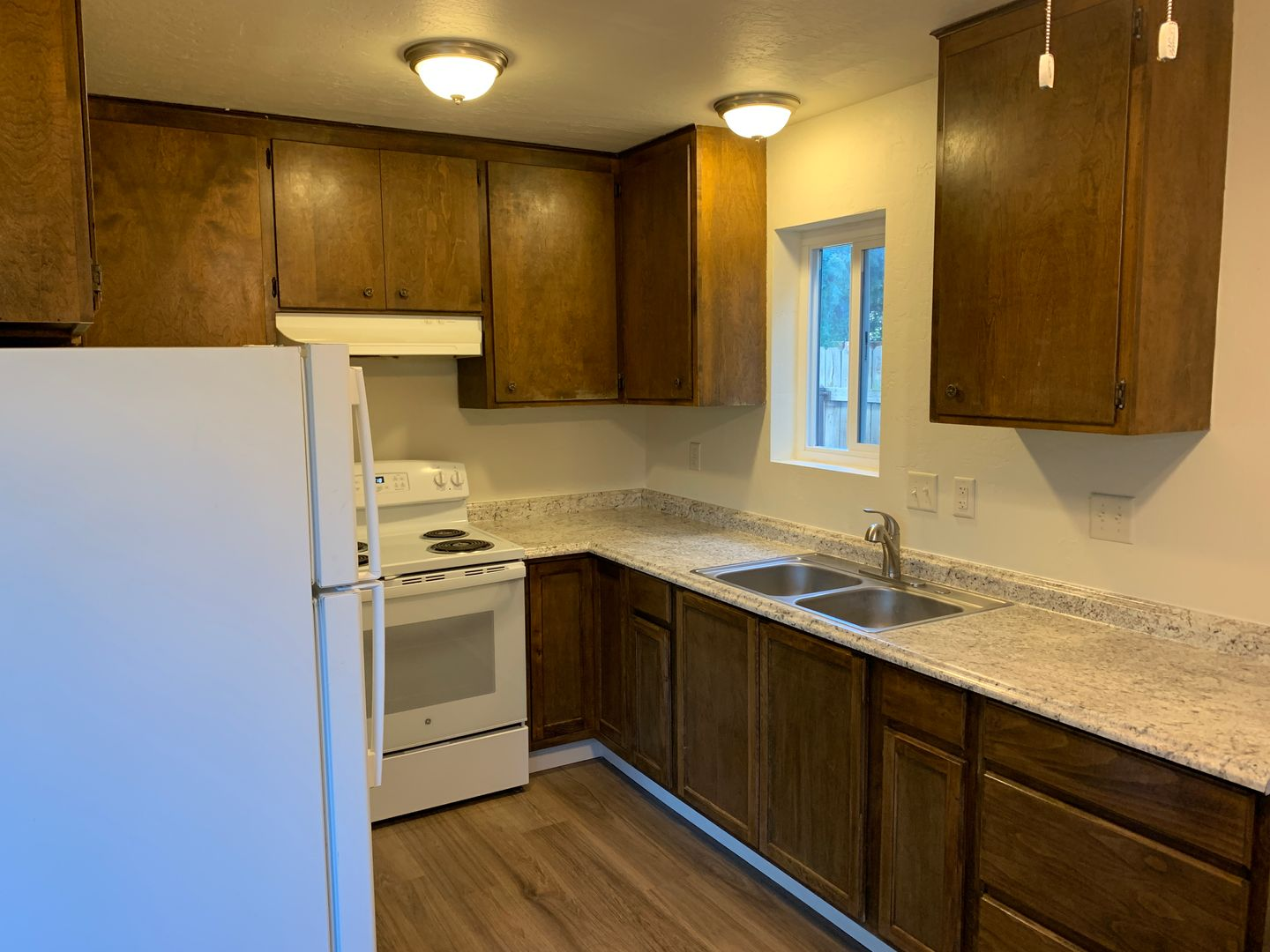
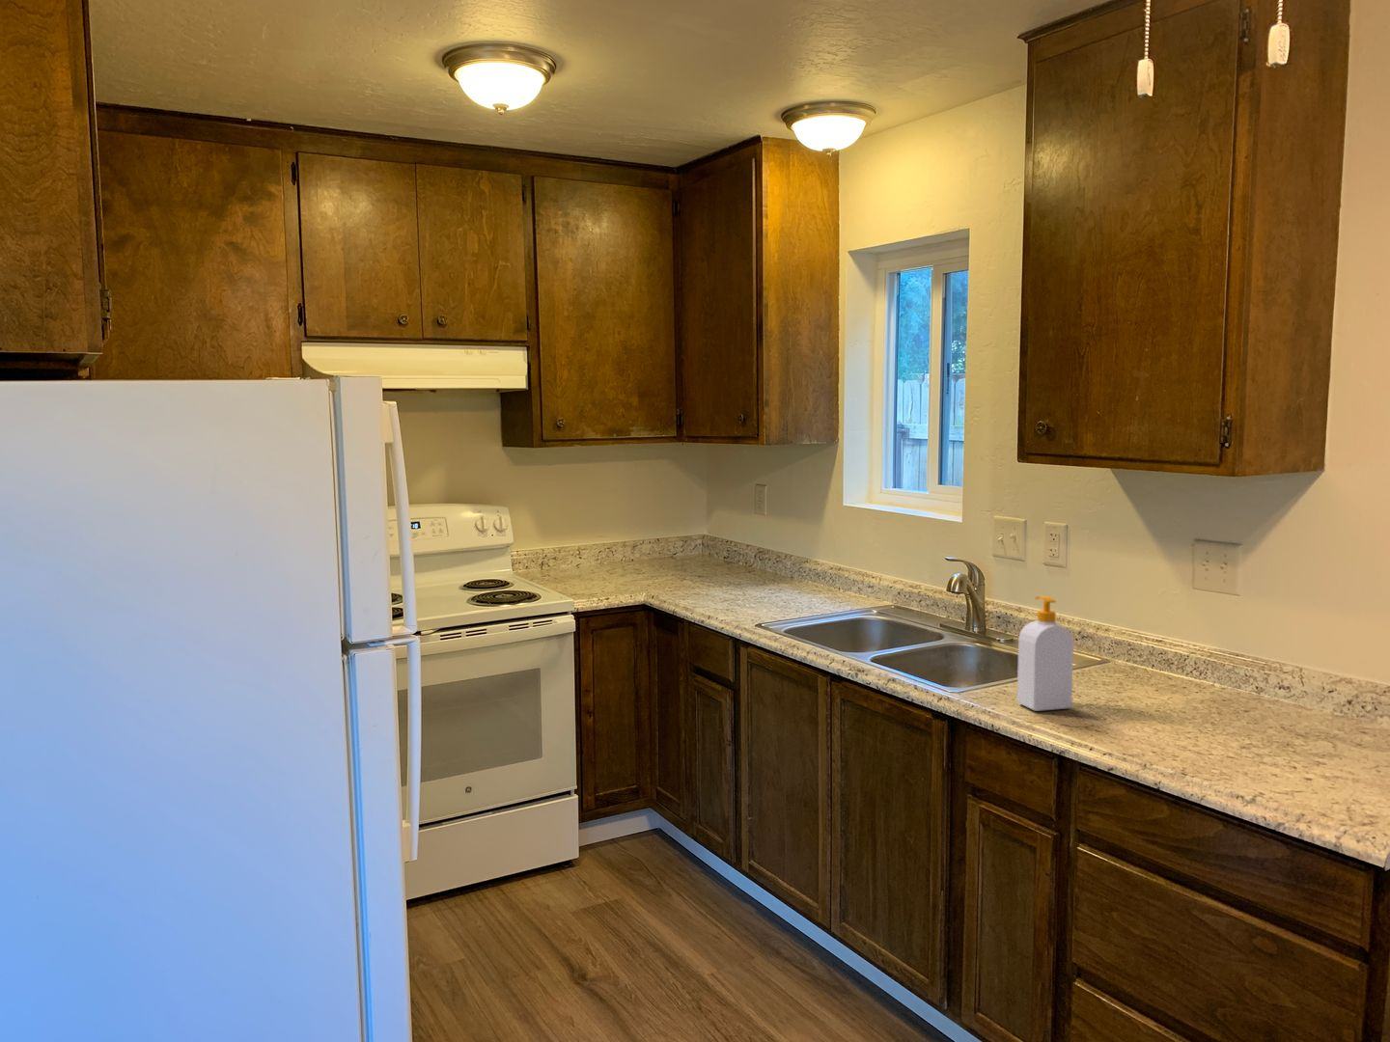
+ soap bottle (1044, 651)
